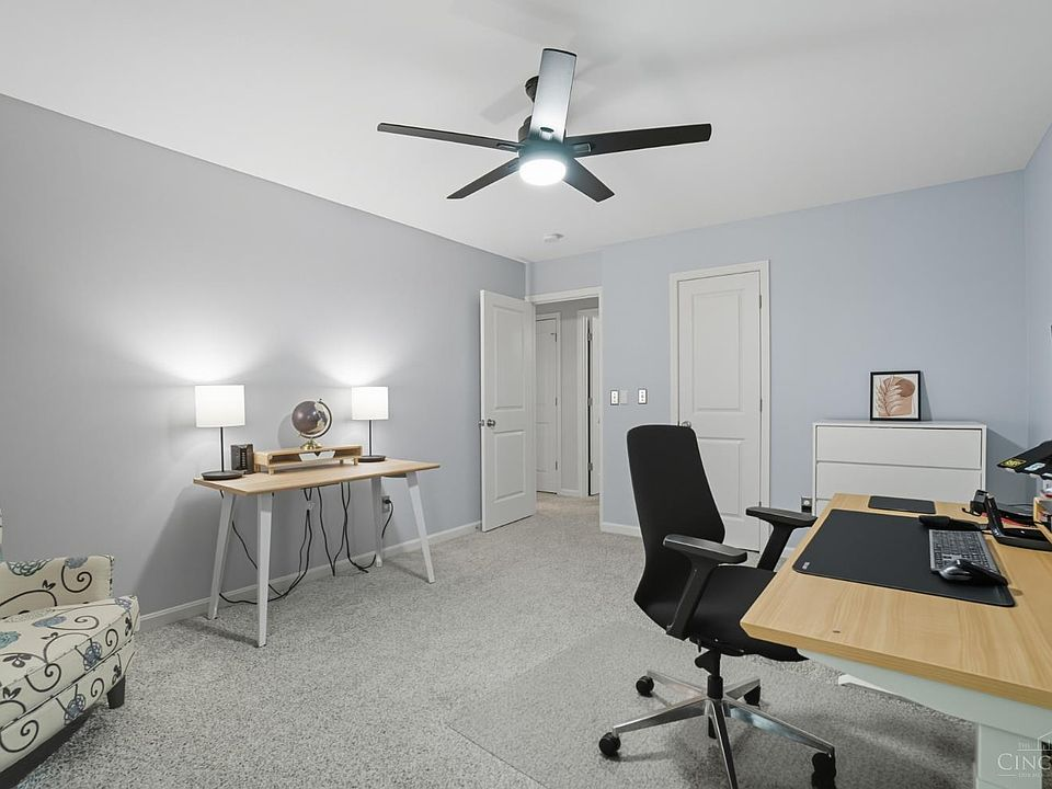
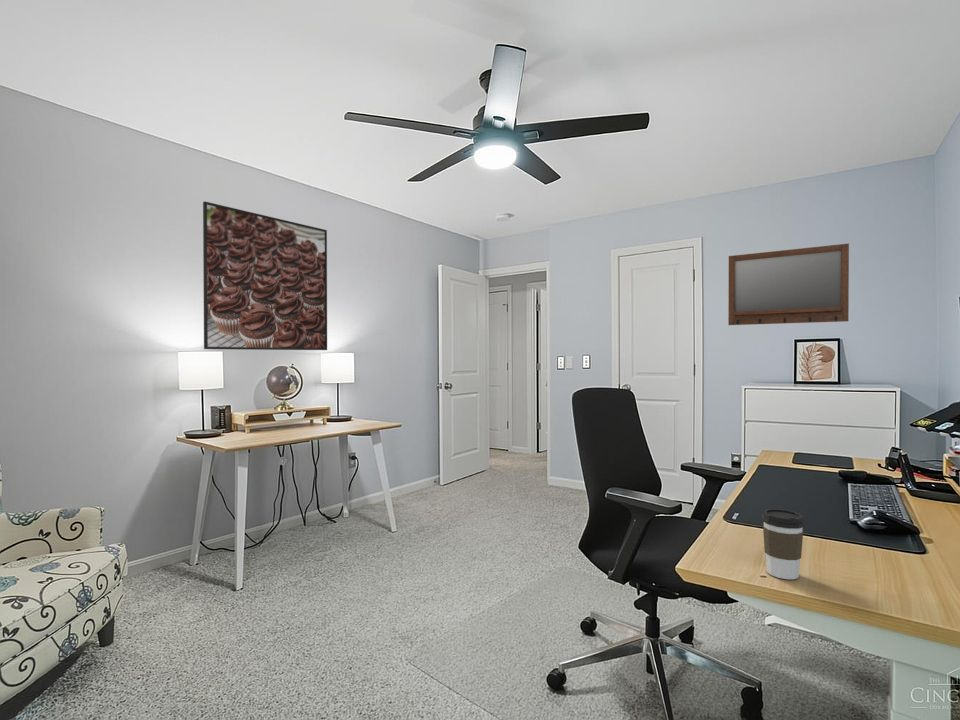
+ coffee cup (782, 543)
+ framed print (271, 283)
+ home mirror (784, 286)
